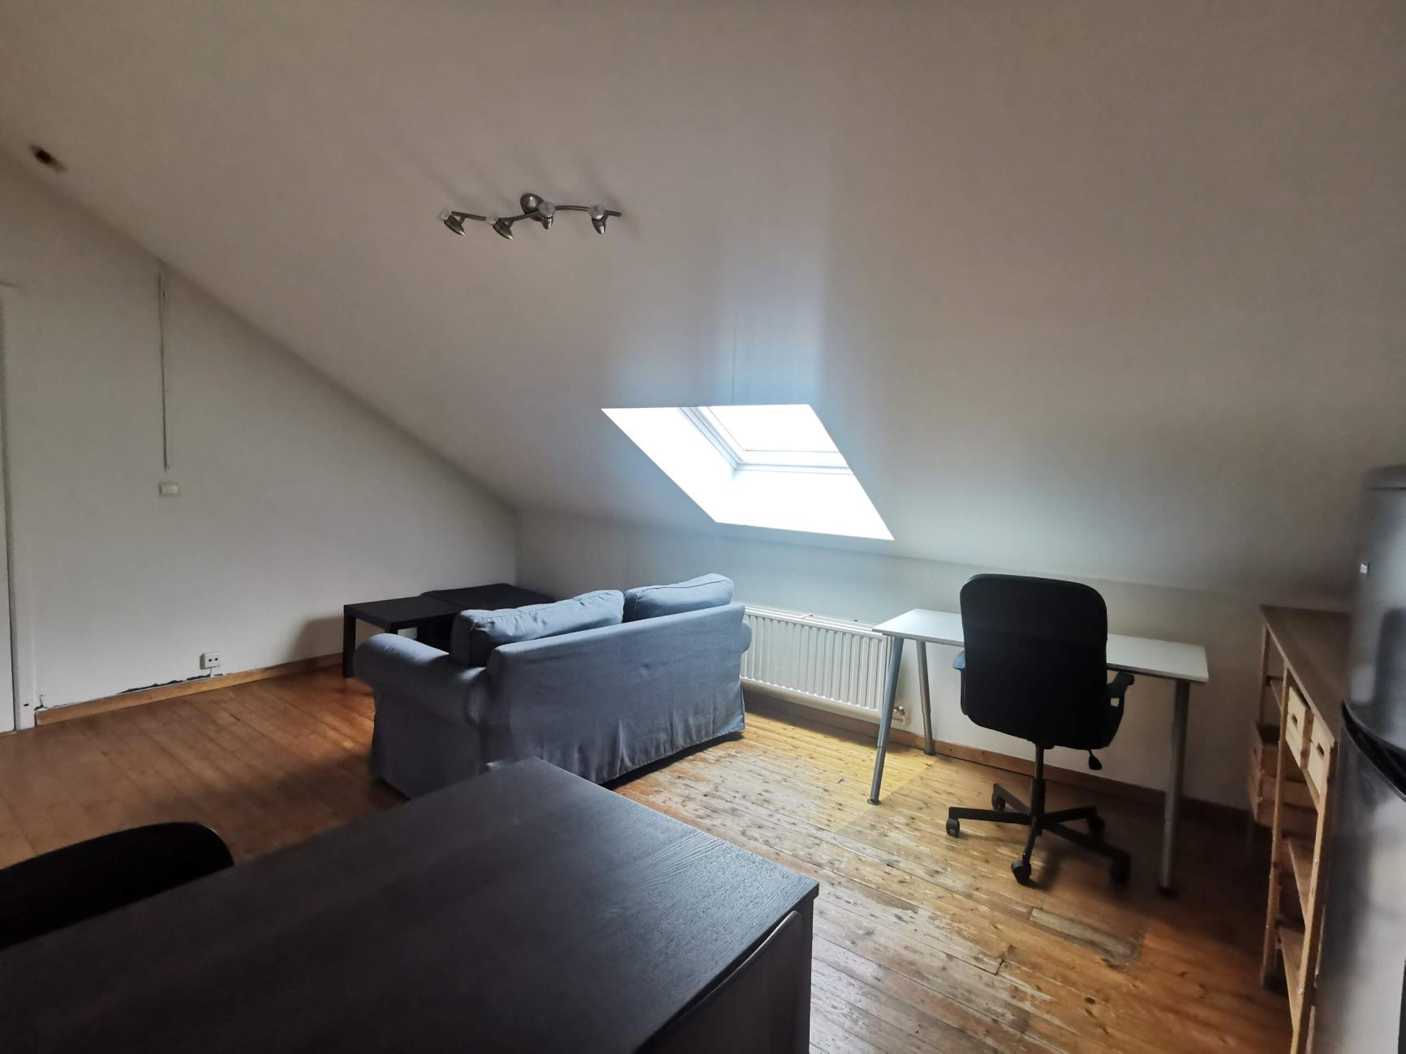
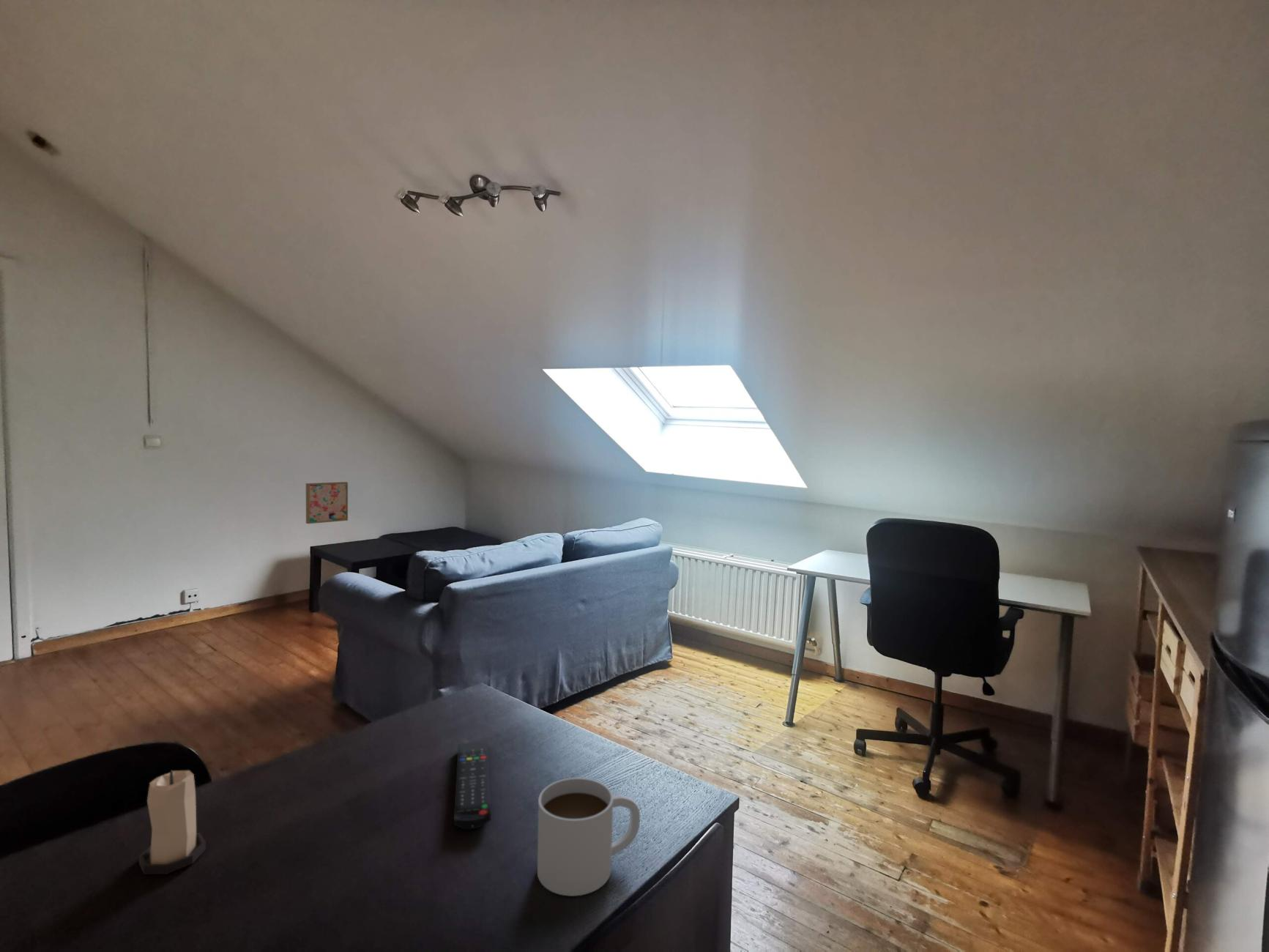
+ remote control (472, 781)
+ candle (172, 813)
+ wall art (327, 502)
+ mug (590, 830)
